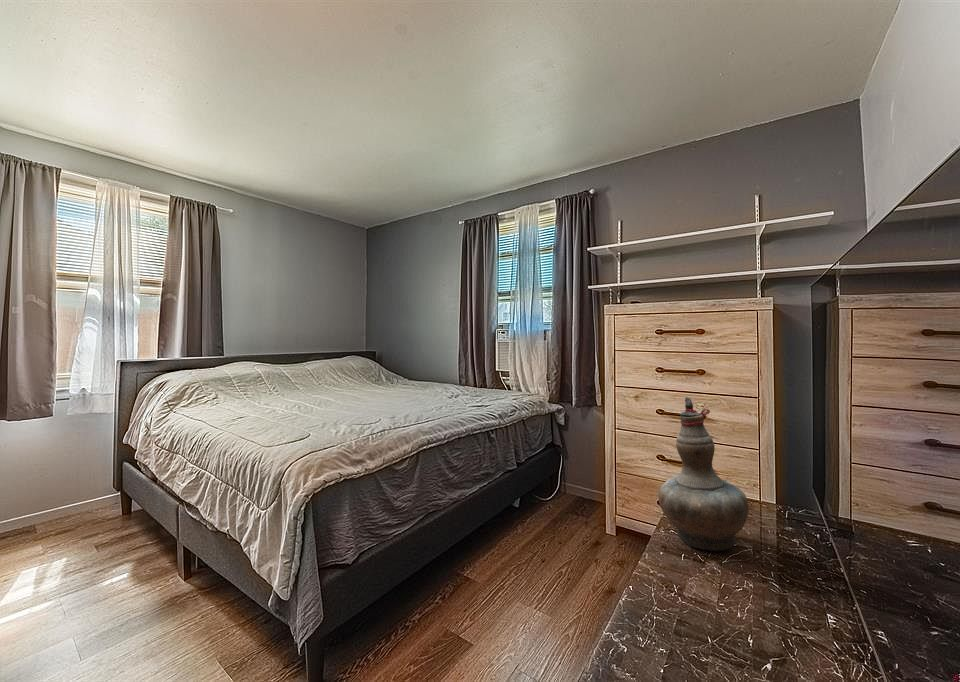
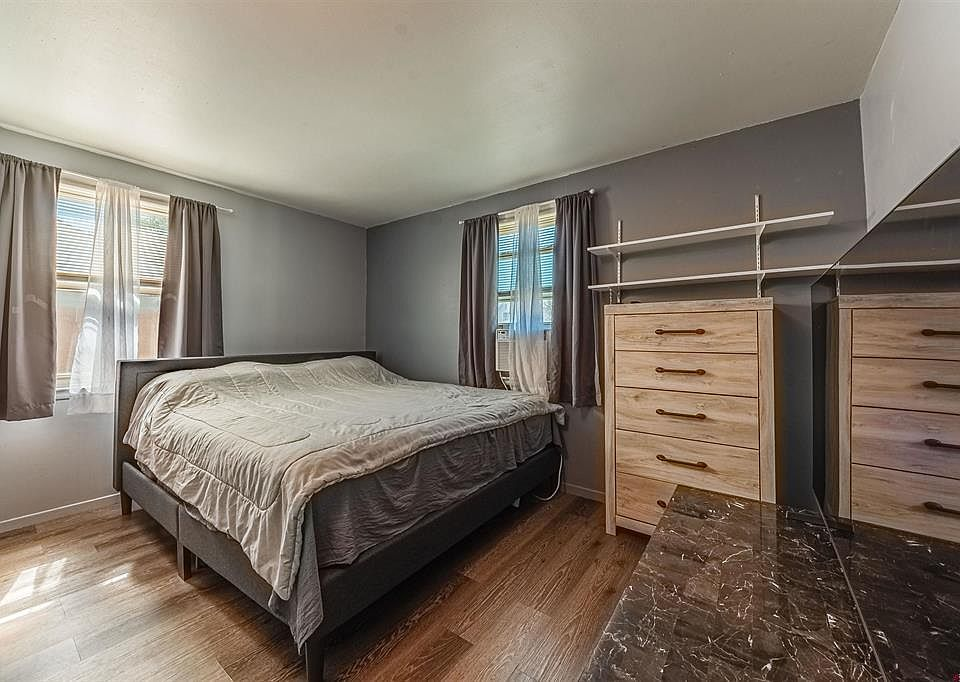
- decorative vase (701, 469)
